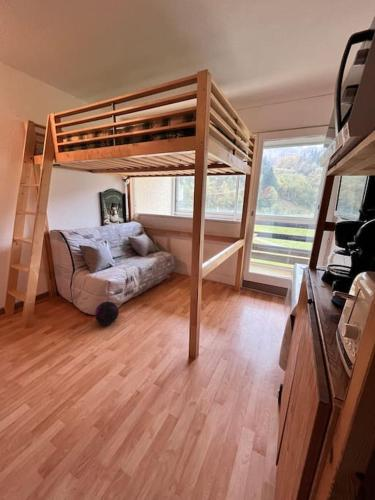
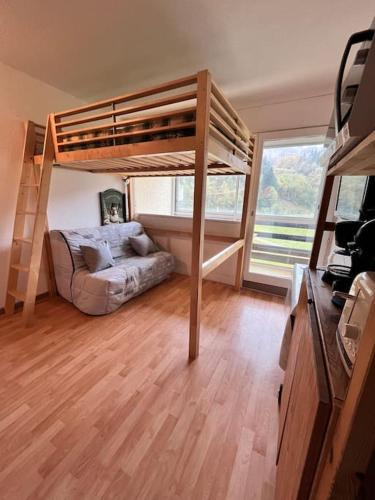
- ball (106, 313)
